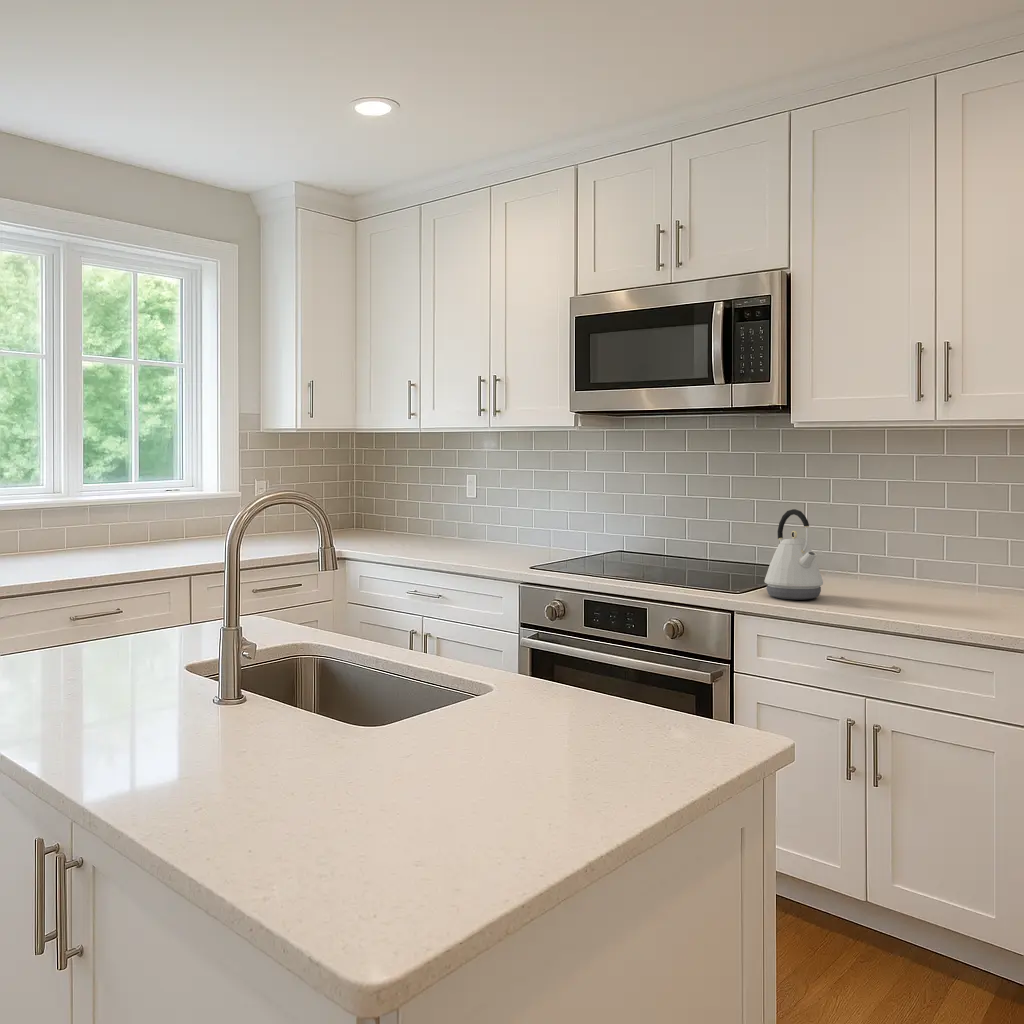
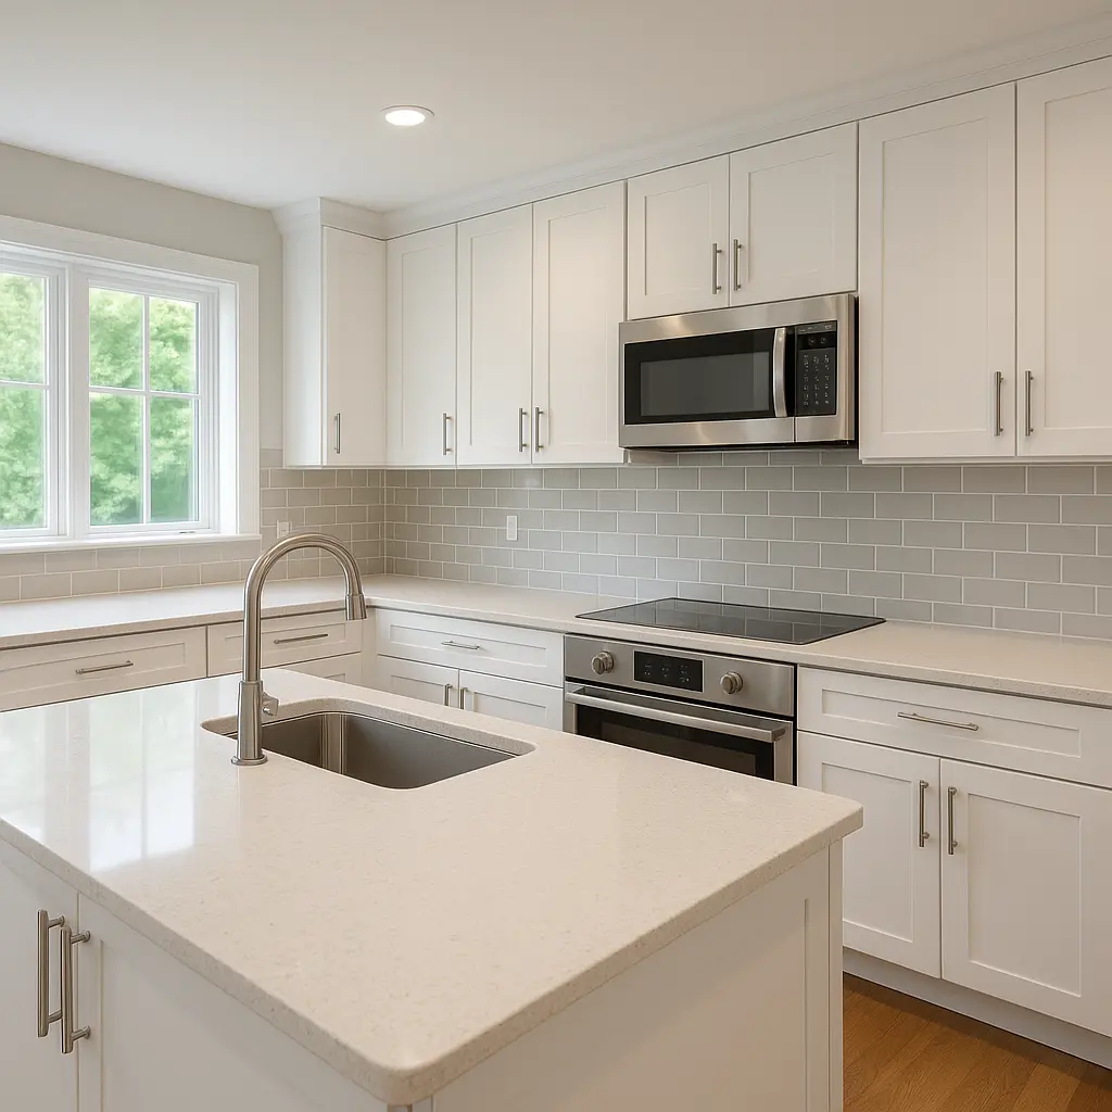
- kettle (794, 553)
